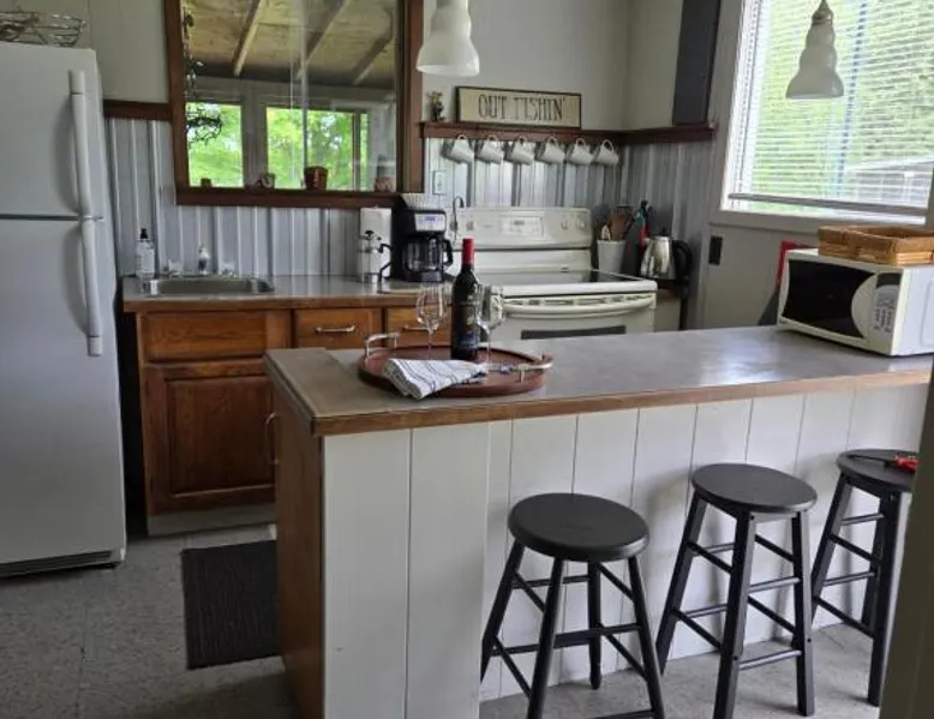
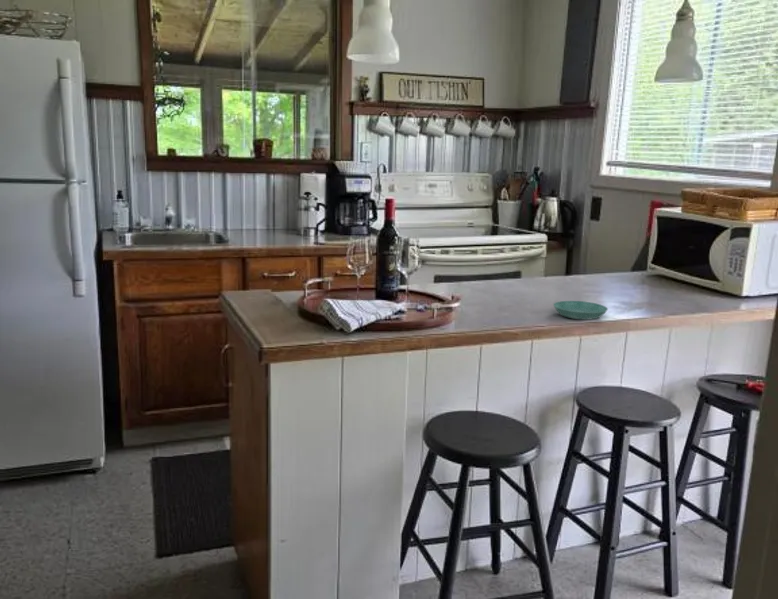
+ saucer (579, 310)
